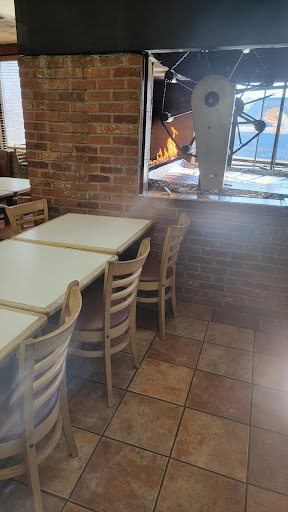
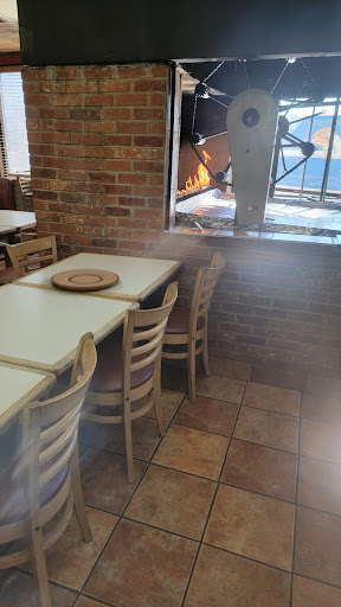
+ plate (85, 279)
